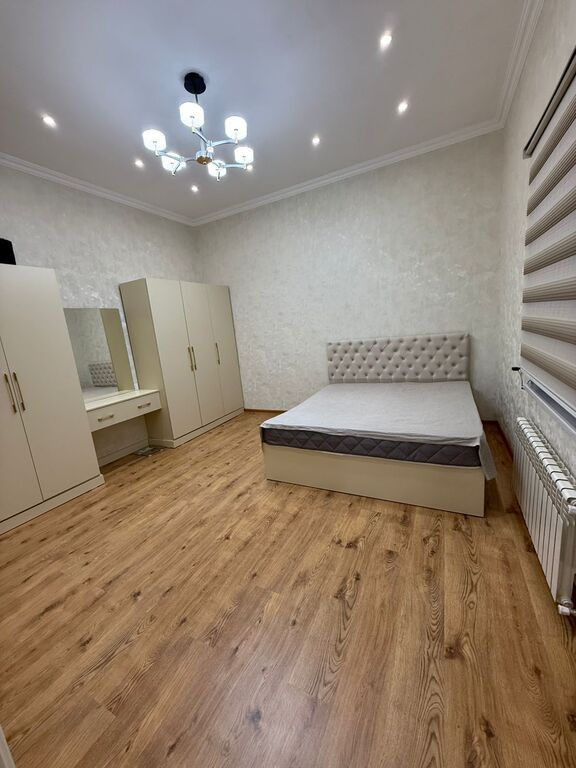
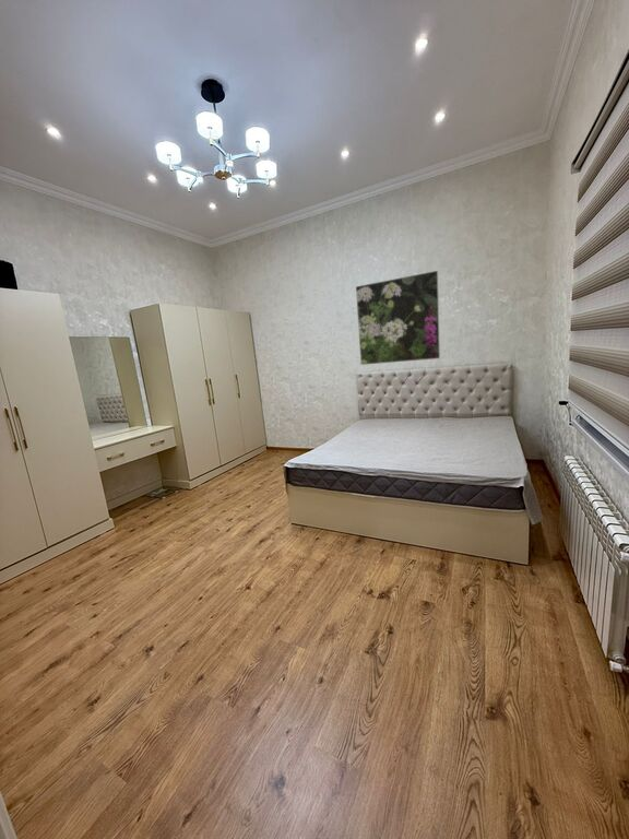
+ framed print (396, 321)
